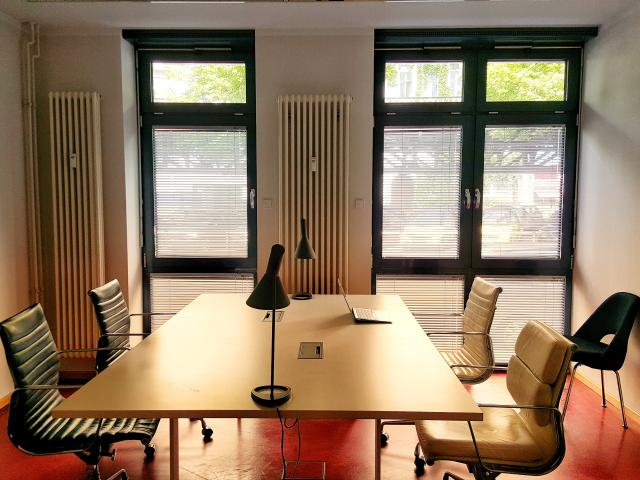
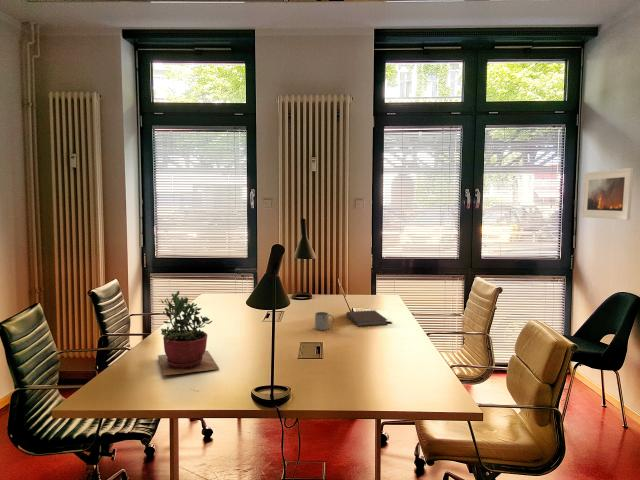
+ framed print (605, 194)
+ notebook (366, 318)
+ mug (324, 320)
+ succulent plant (186, 328)
